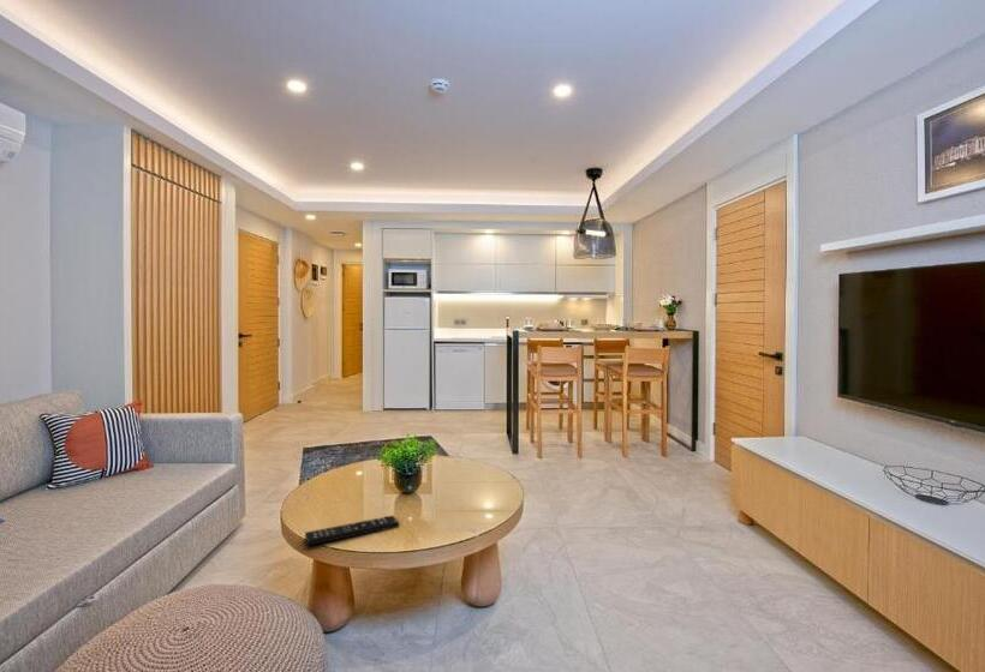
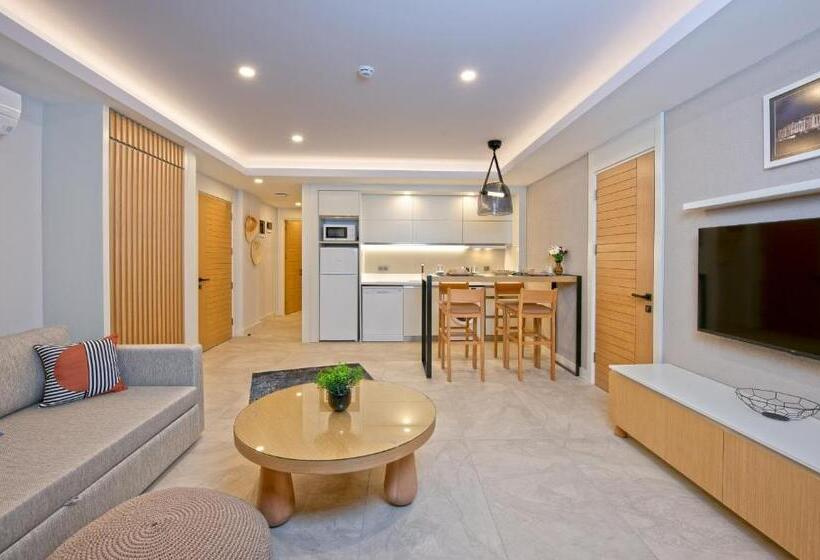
- remote control (353, 528)
